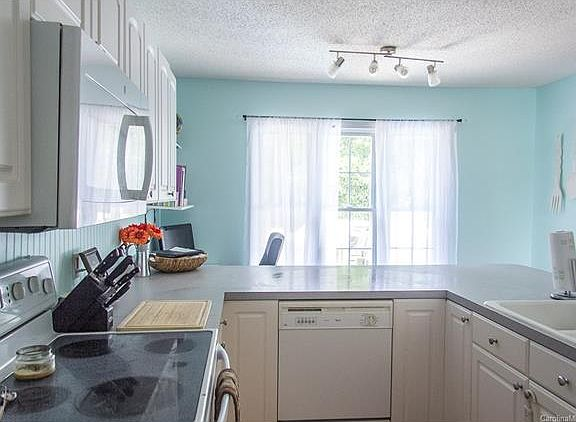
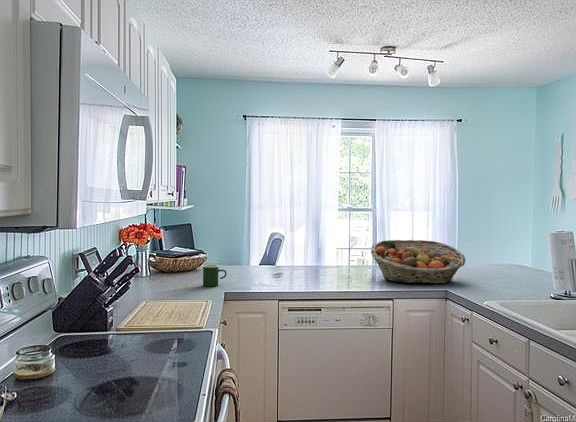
+ fruit basket (416, 260)
+ mug (214, 275)
